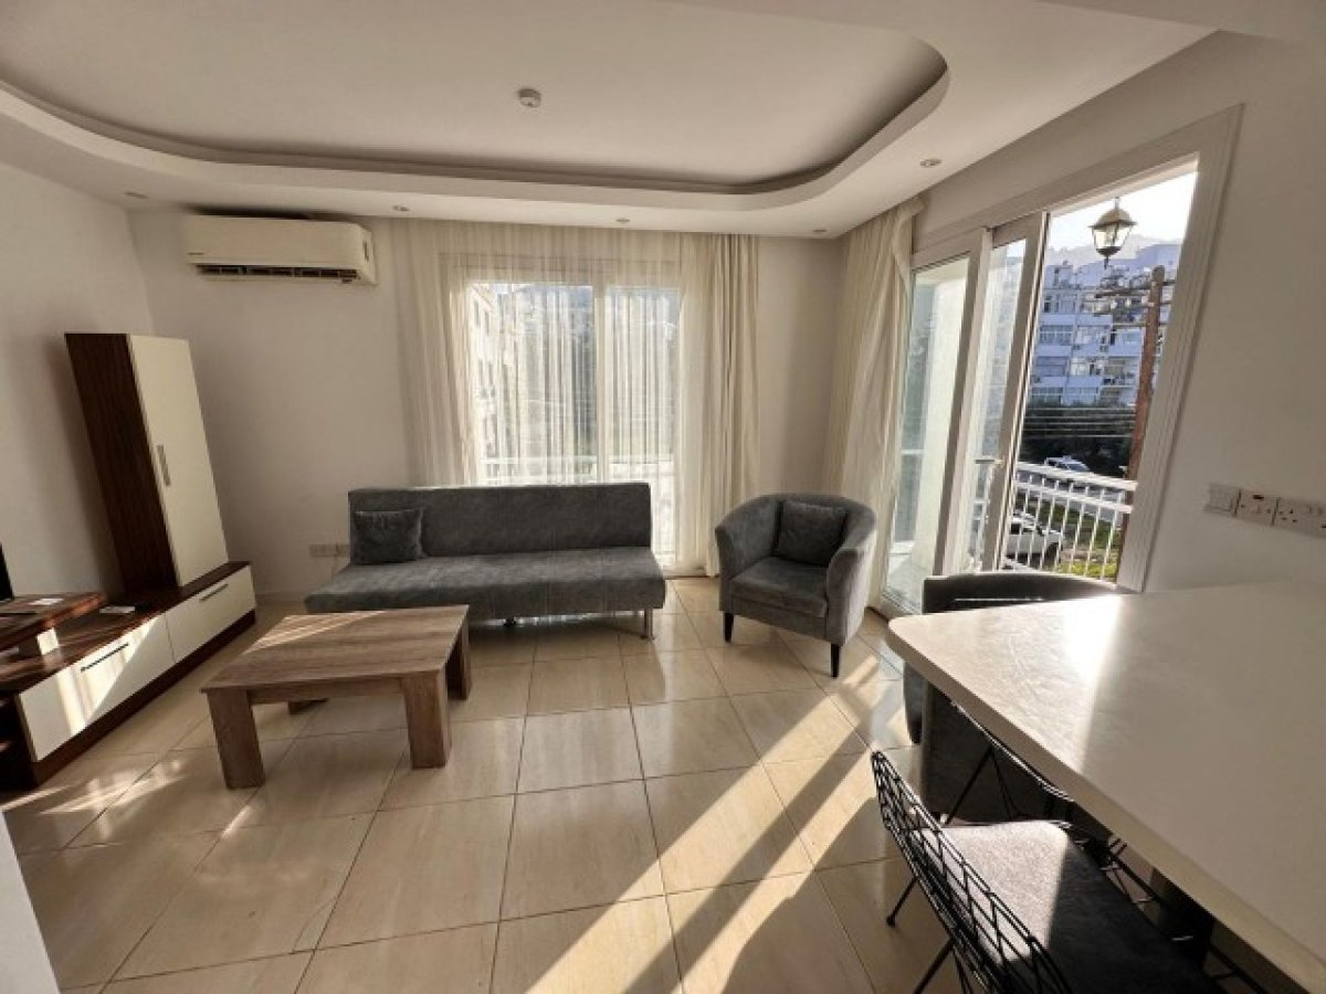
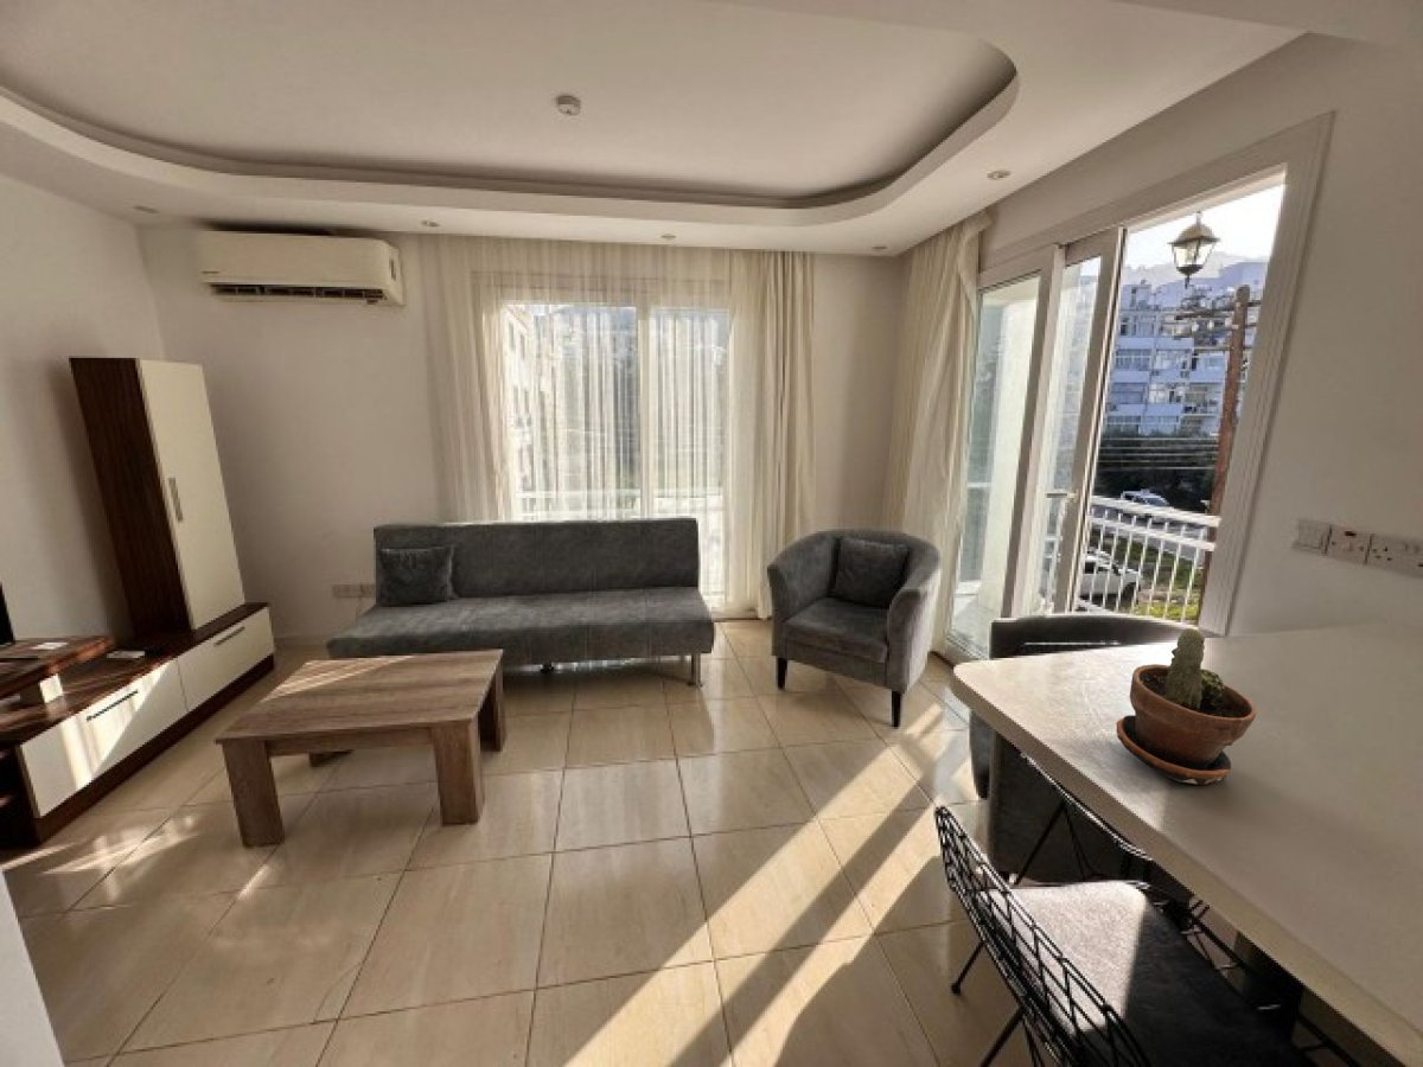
+ potted plant (1185, 694)
